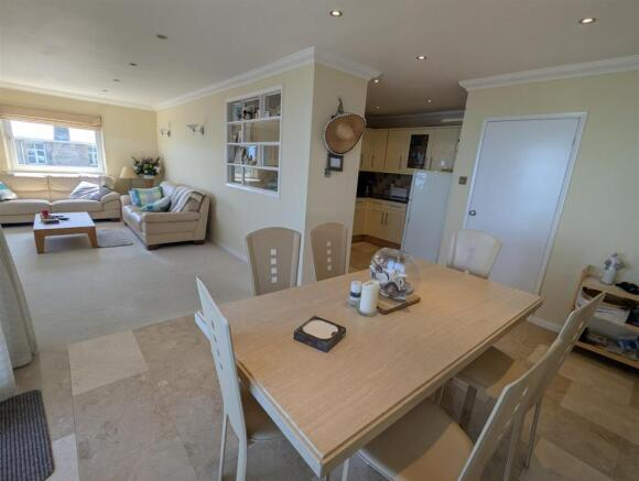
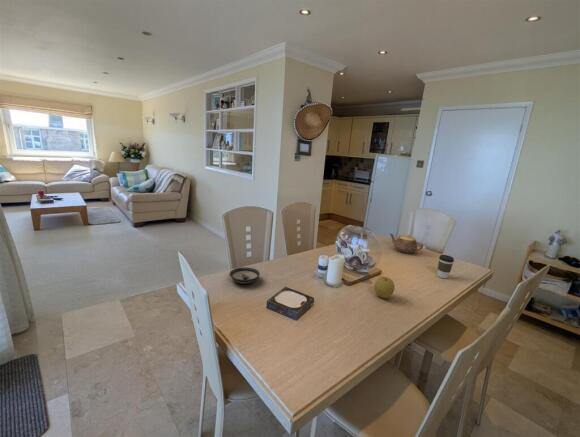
+ saucer (244, 276)
+ coffee cup (444, 266)
+ teapot (405, 242)
+ fruit (384, 287)
